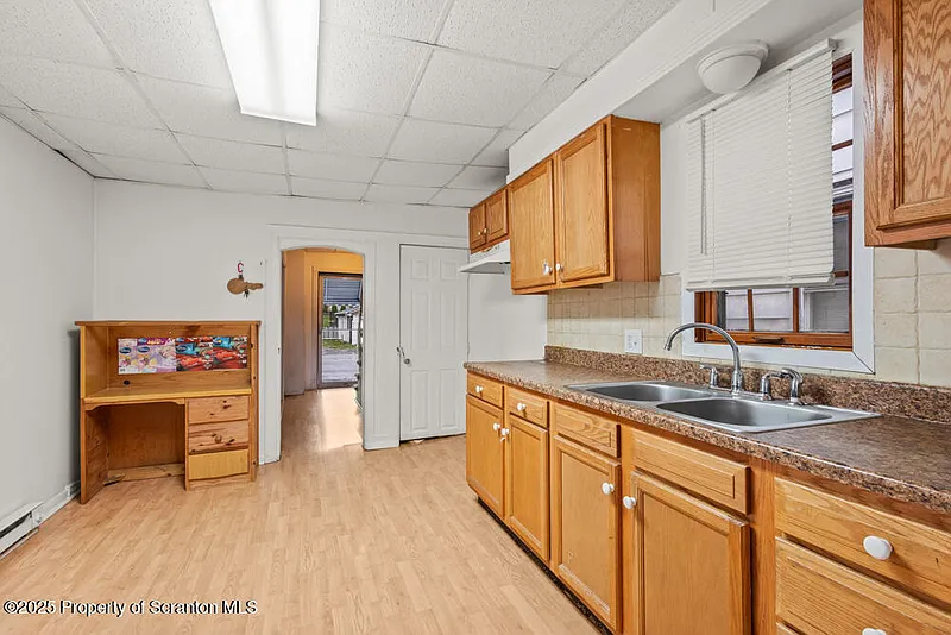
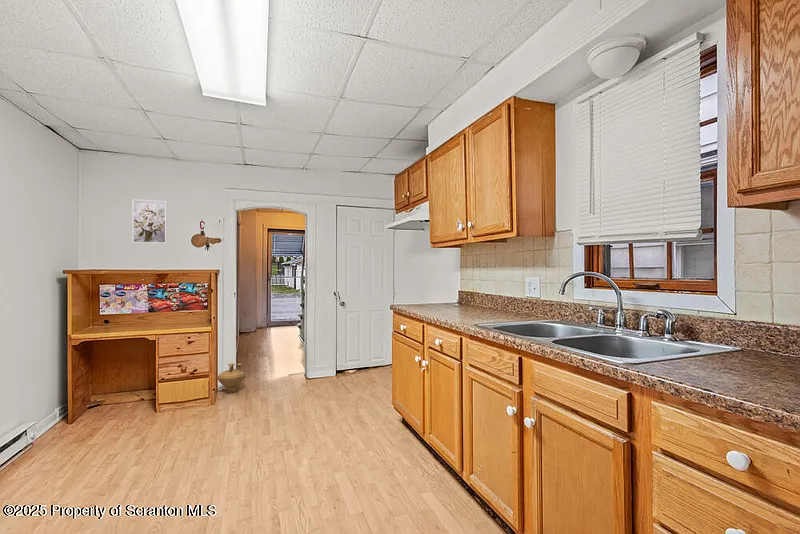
+ ceramic jug (231, 377)
+ wall art (149, 221)
